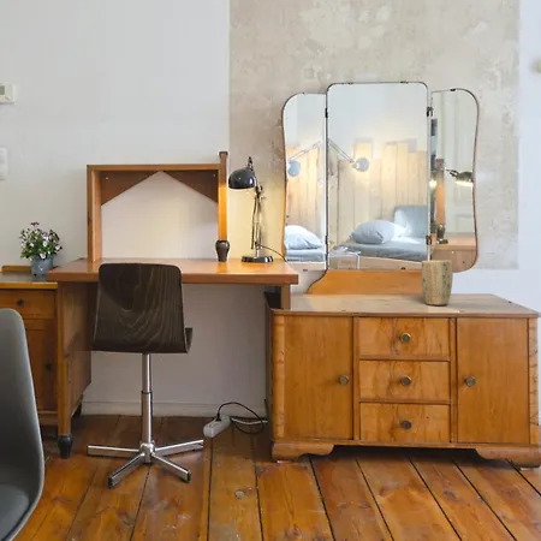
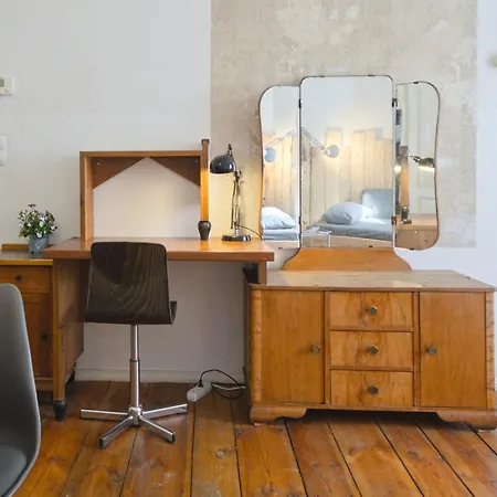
- plant pot (436, 281)
